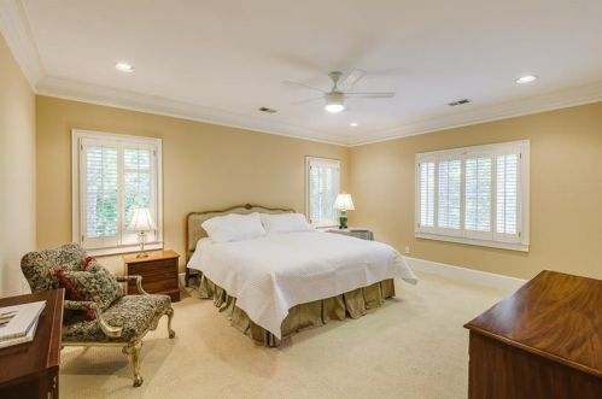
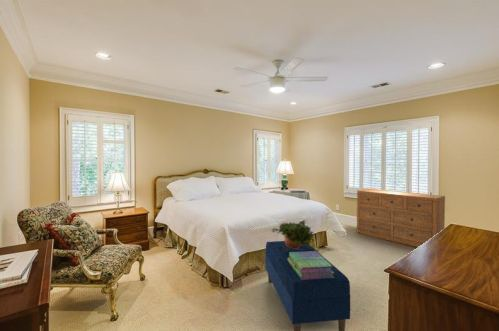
+ dresser (397, 216)
+ potted plant (293, 234)
+ bench (299, 280)
+ stack of books (309, 263)
